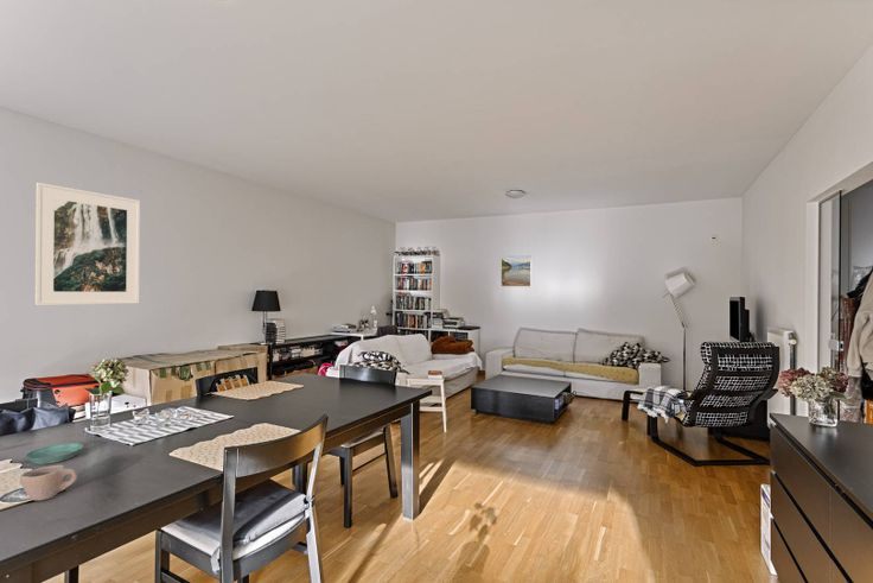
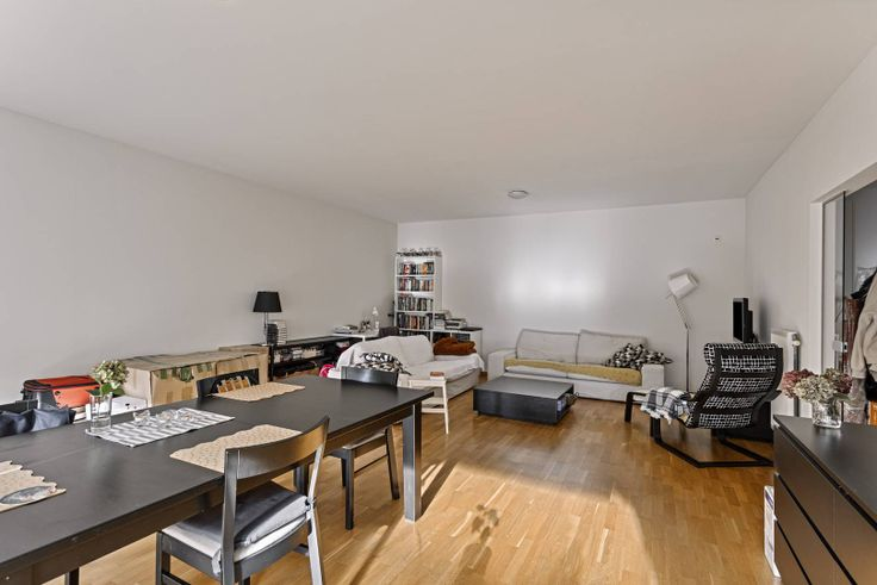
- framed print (91, 248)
- cup (50, 482)
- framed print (516, 271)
- saucer (55, 454)
